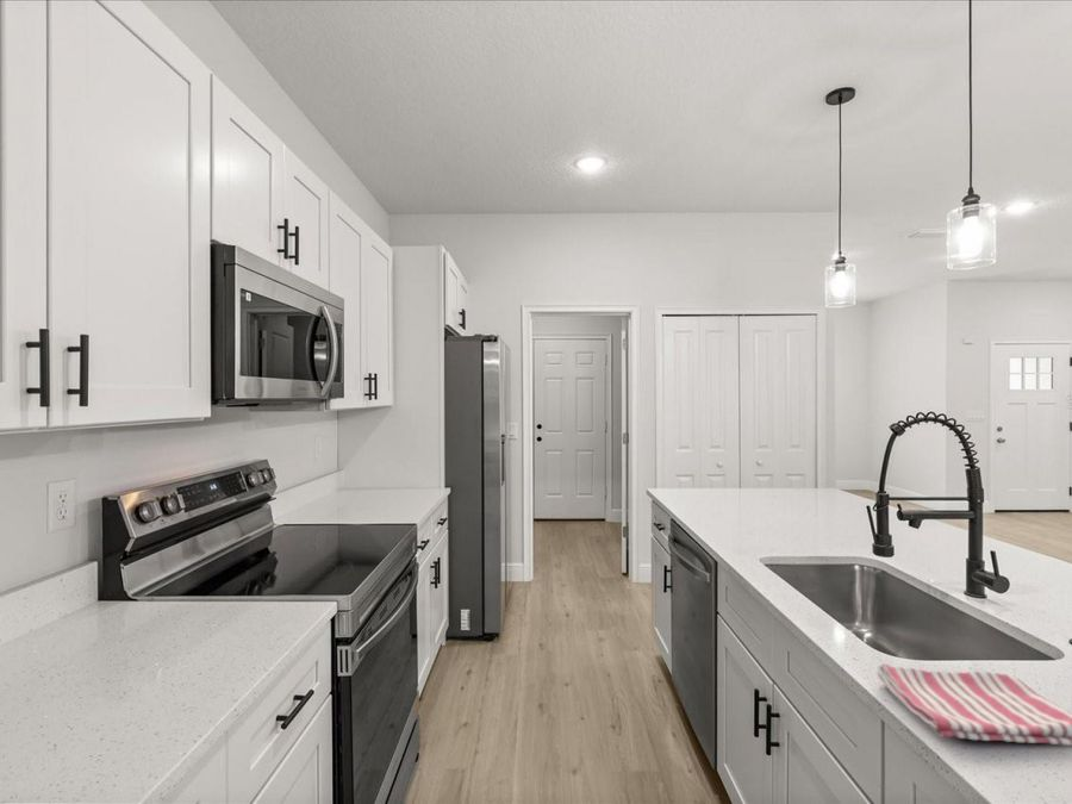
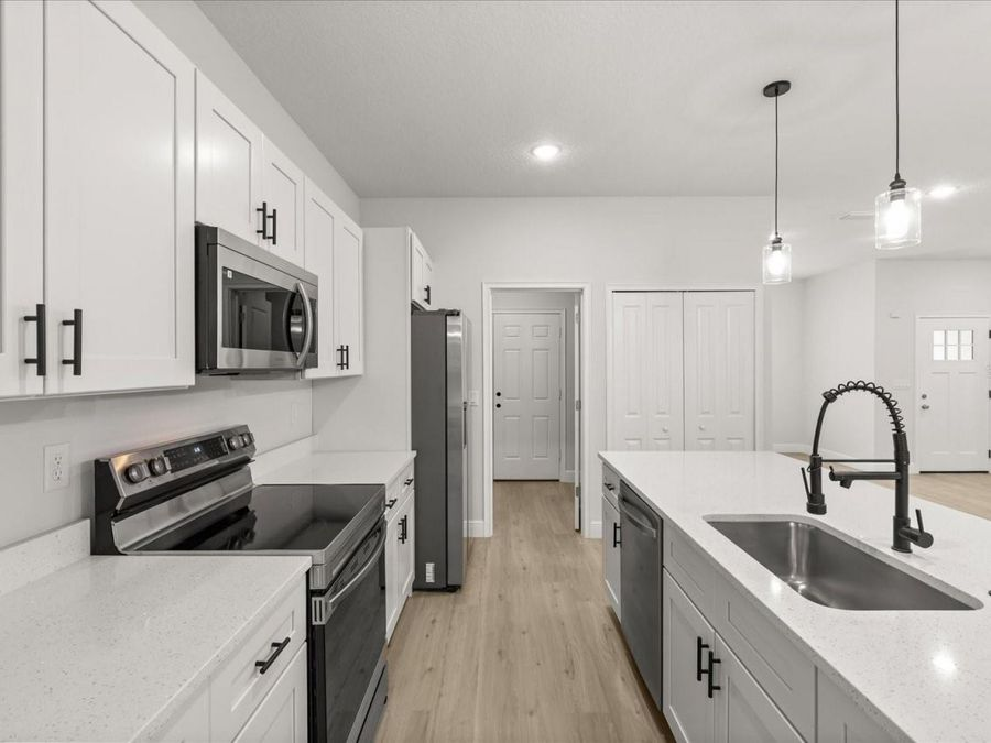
- dish towel (980, 699)
